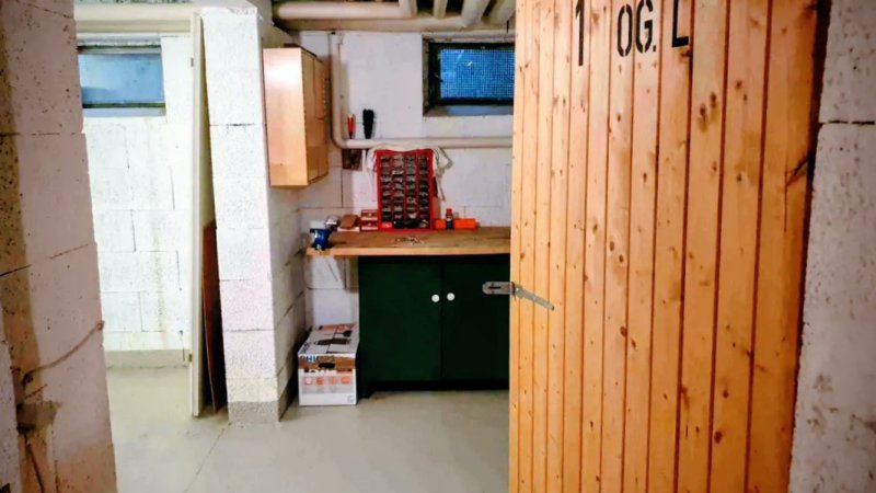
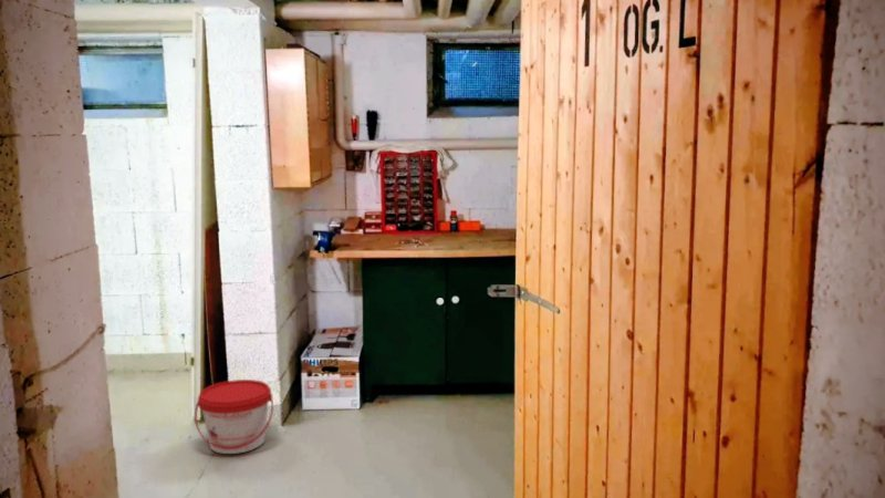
+ bucket (236, 416)
